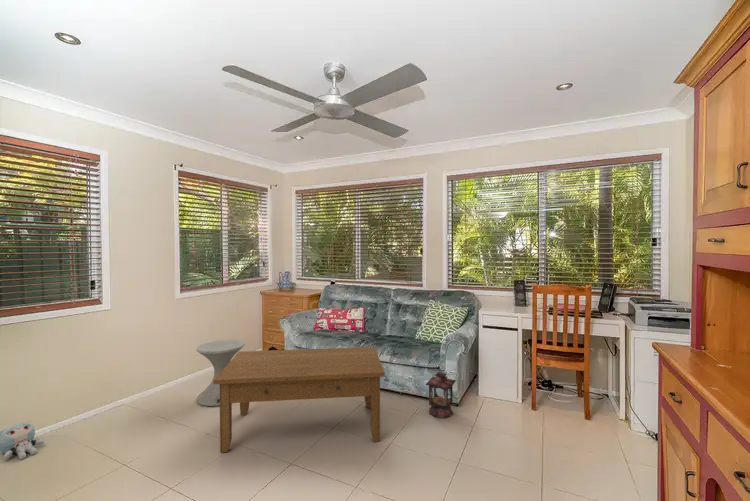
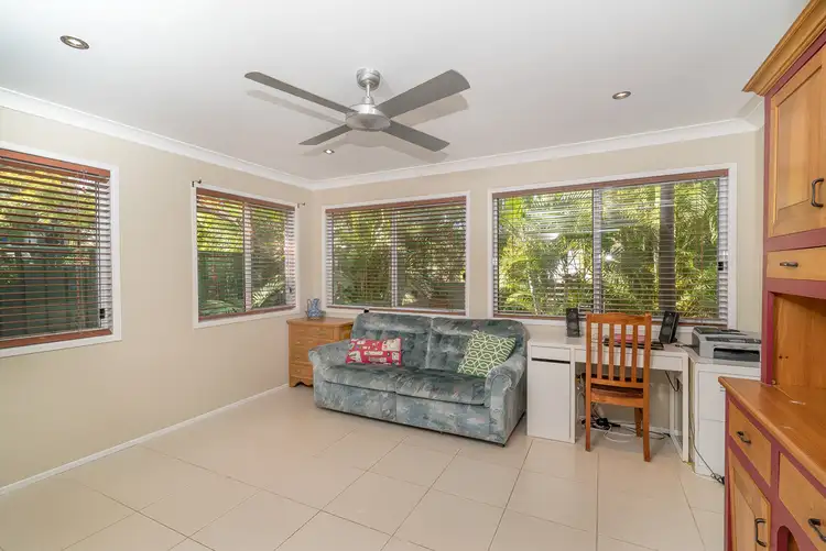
- coffee table (305, 393)
- side table (221, 370)
- plush toy (20, 439)
- candle lantern (441, 388)
